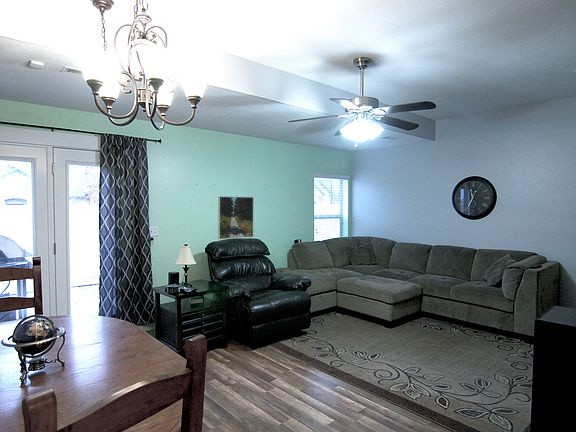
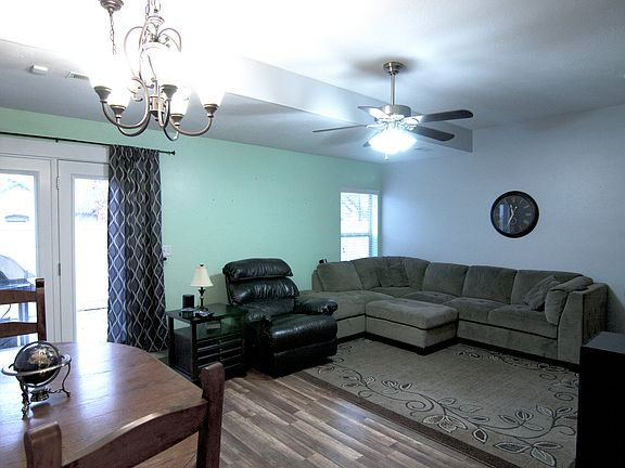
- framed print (236, 217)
